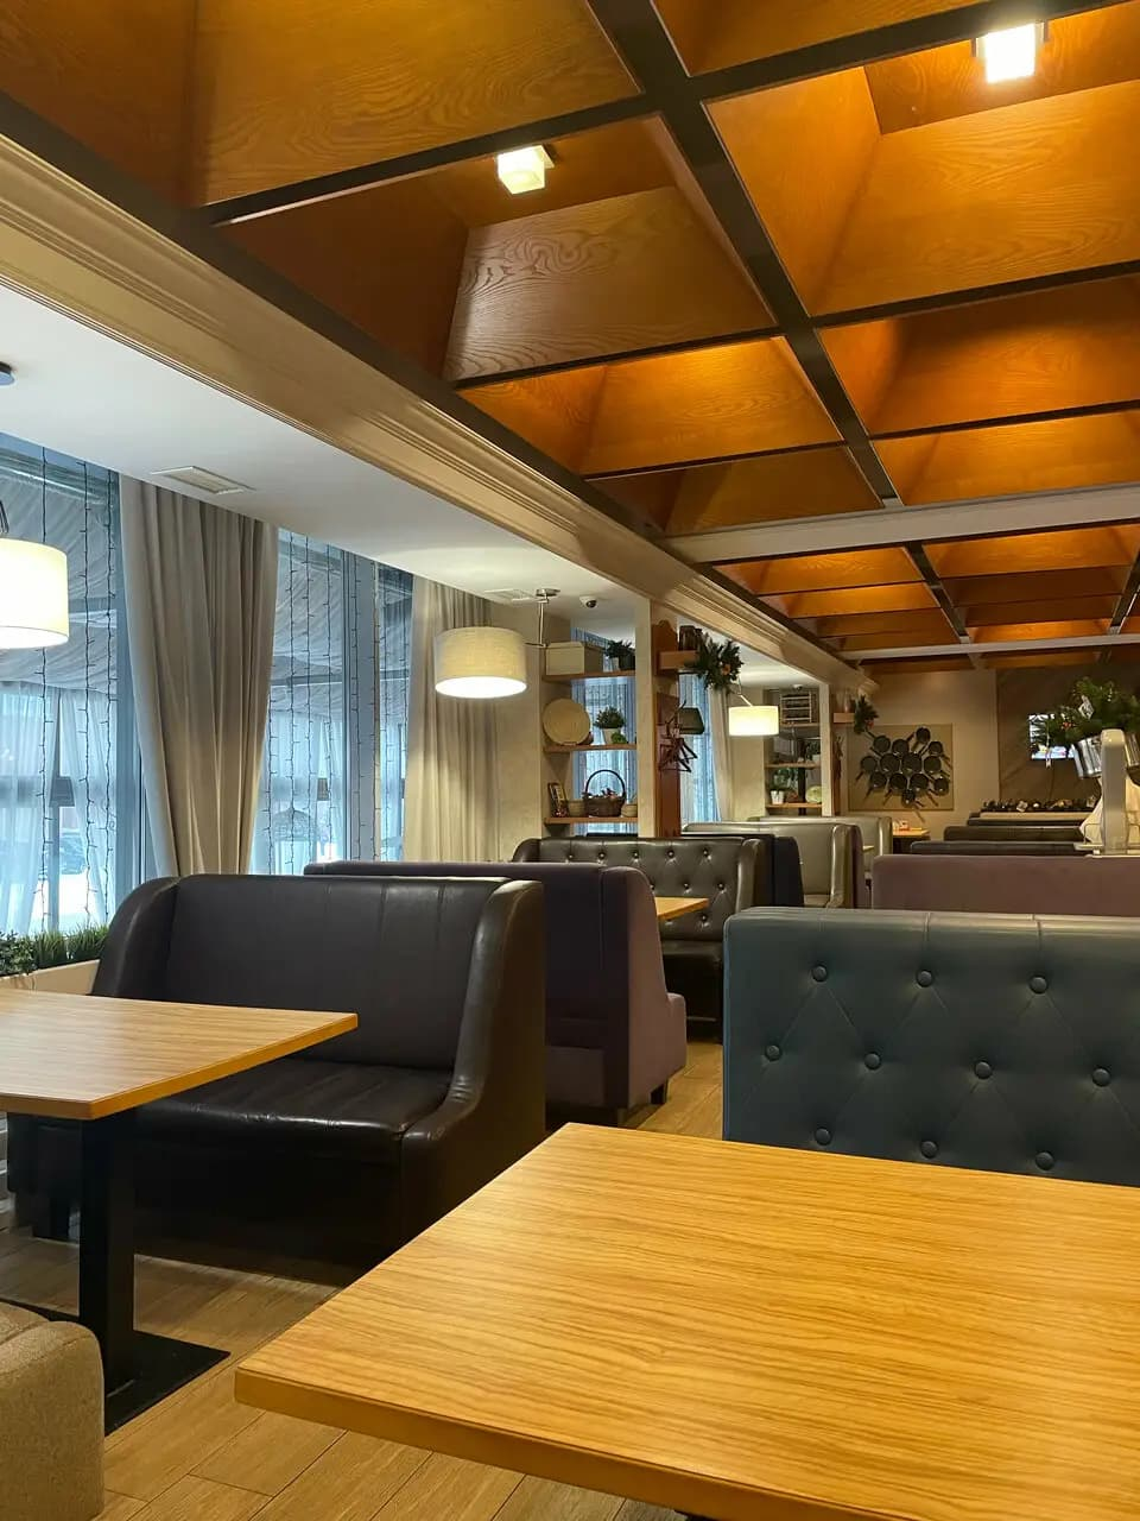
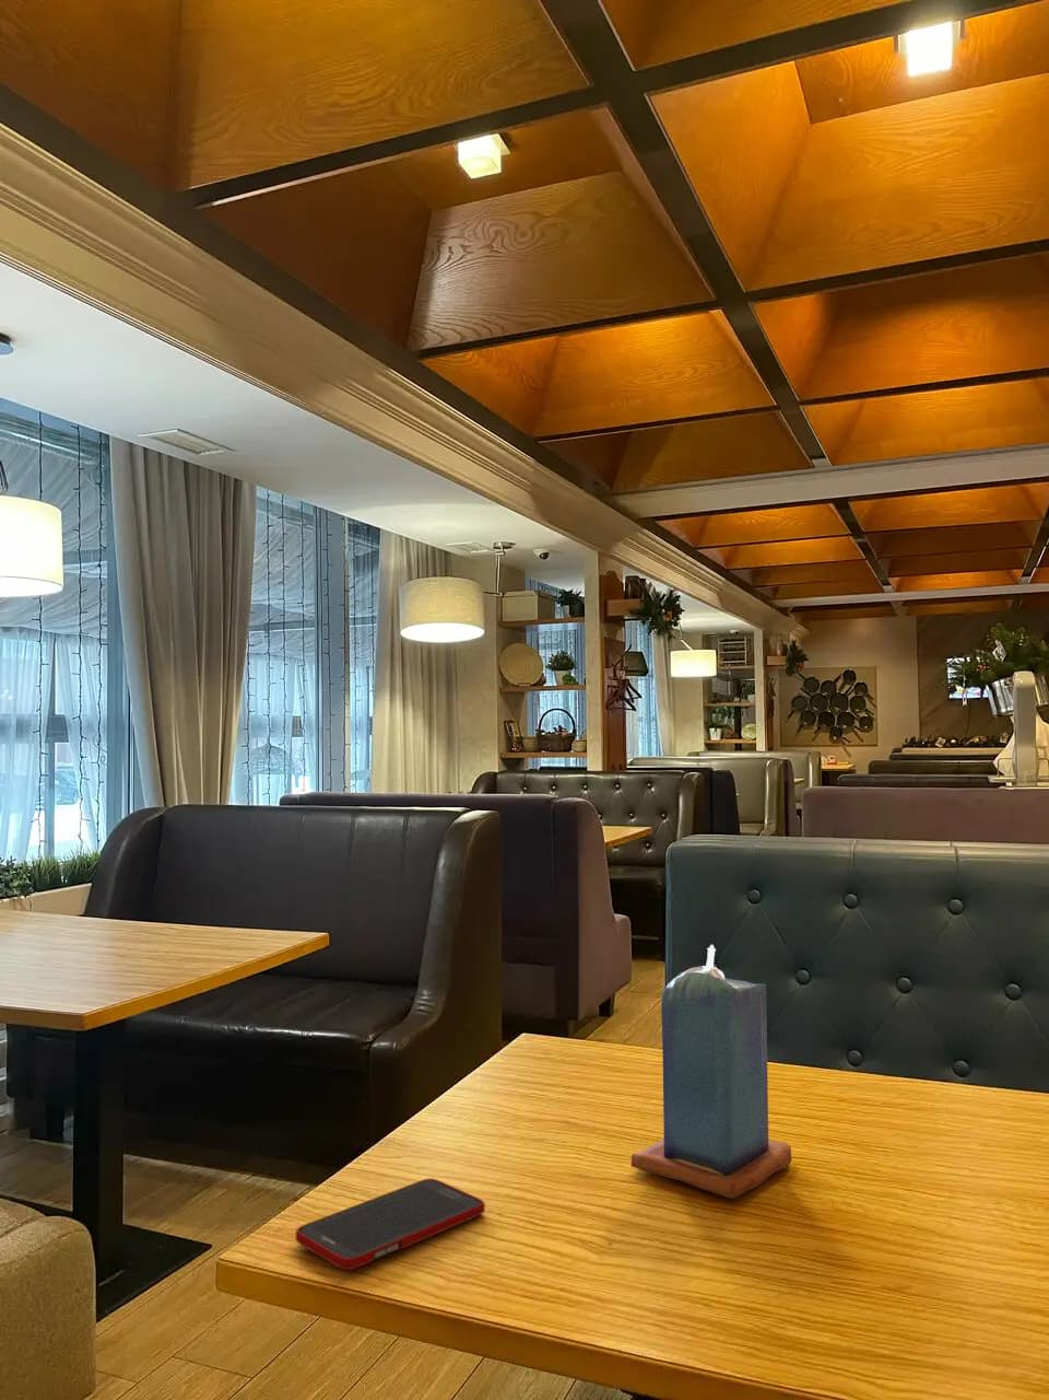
+ candle (711, 1056)
+ cell phone (392, 1220)
